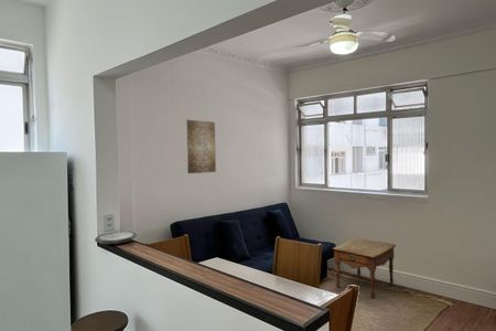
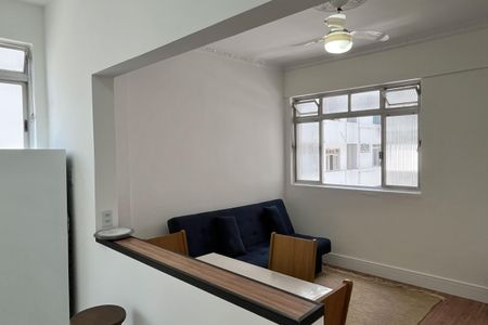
- side table (364, 265)
- wall art (202, 147)
